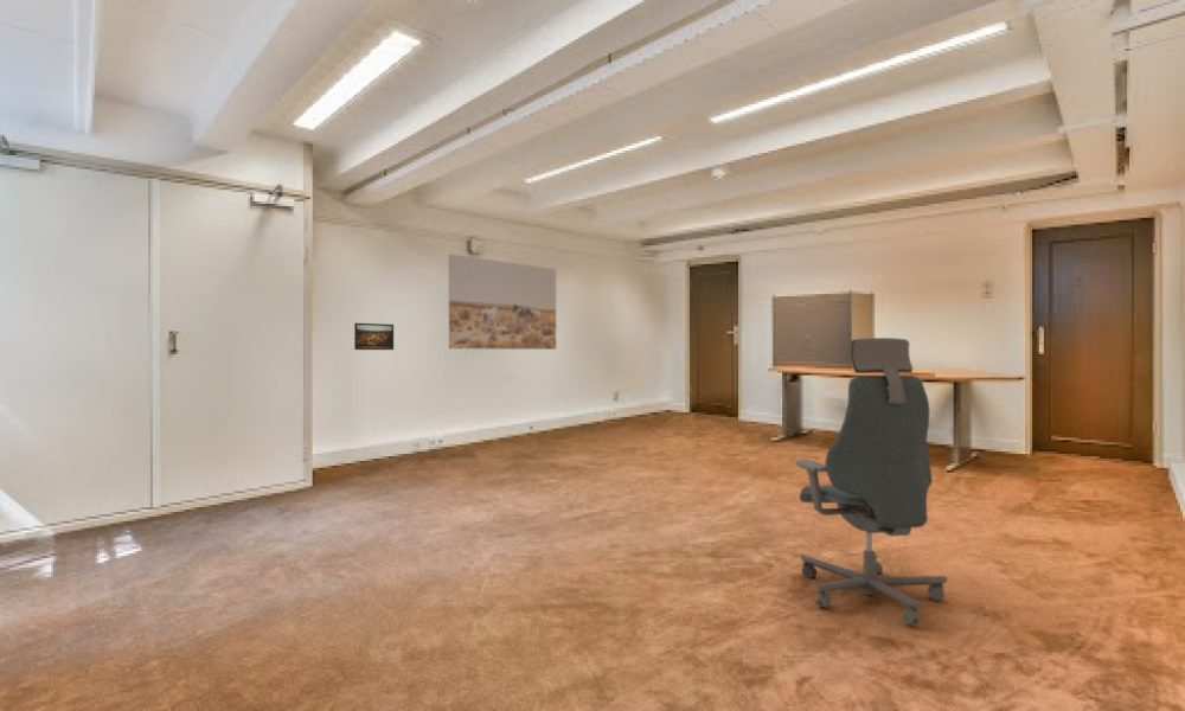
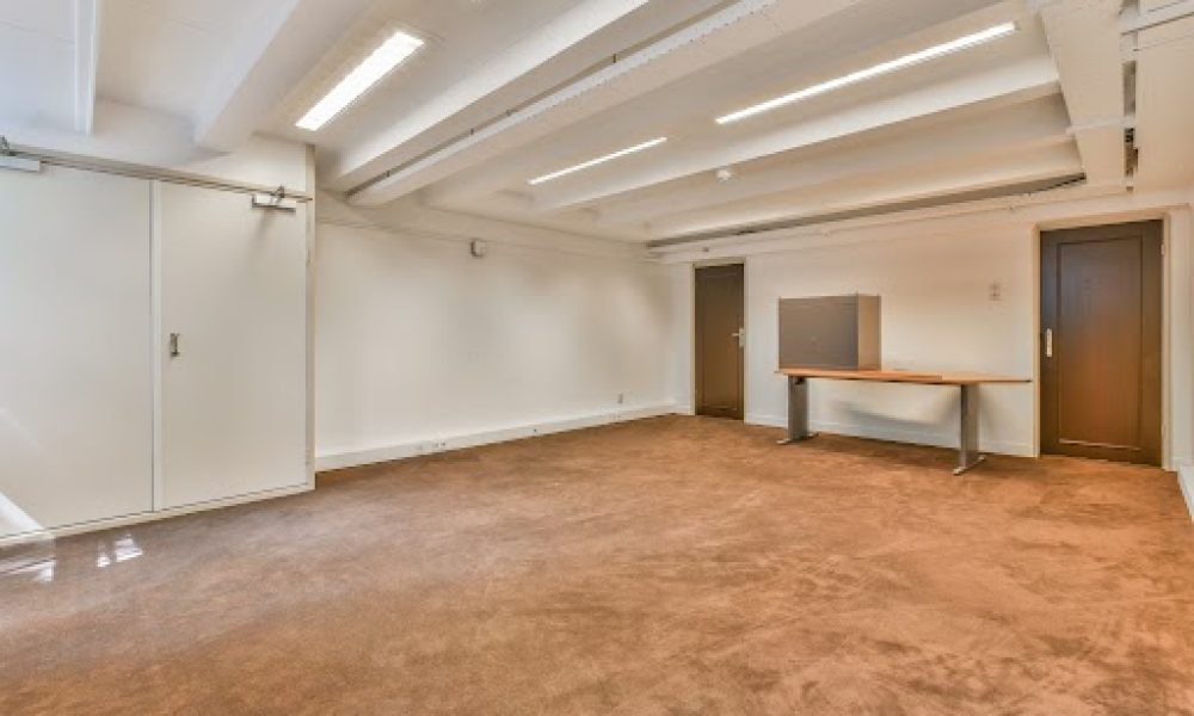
- wall art (506, 306)
- office chair (872, 467)
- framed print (374, 337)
